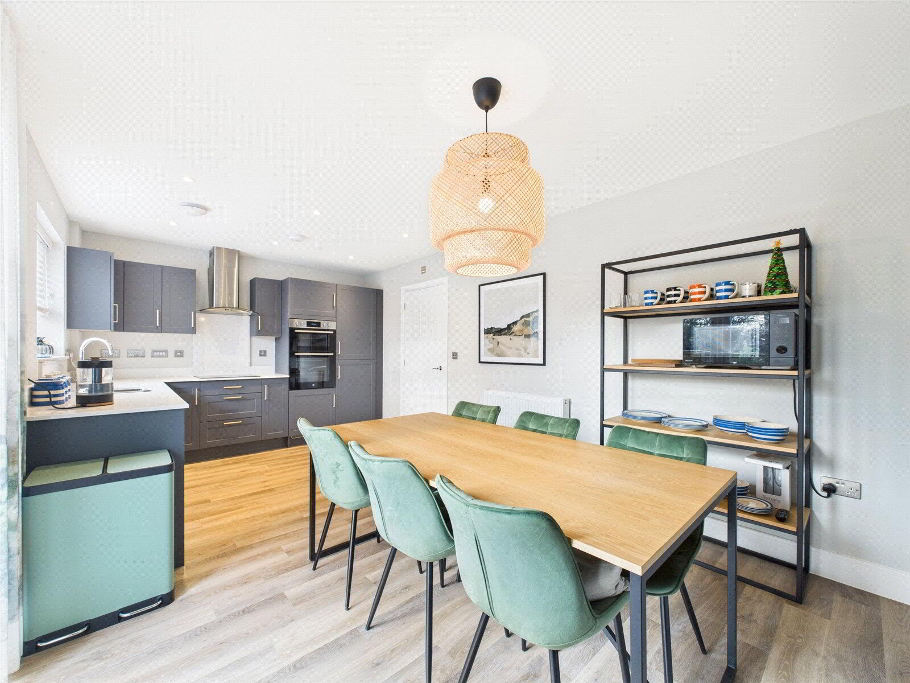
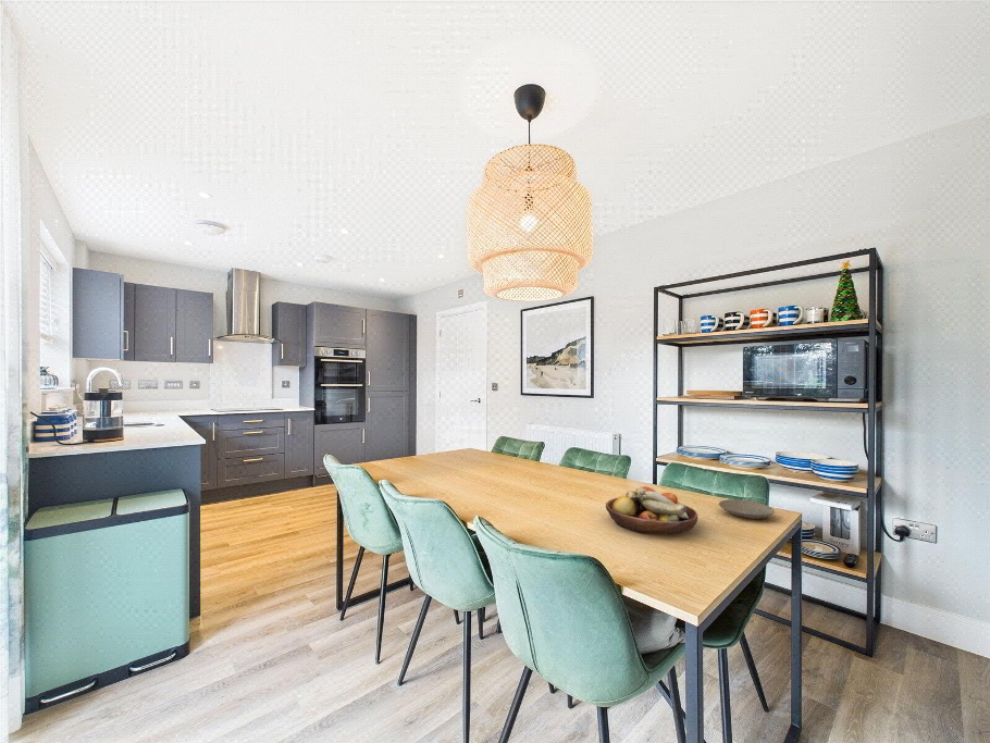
+ fruit bowl (651, 505)
+ plate (745, 510)
